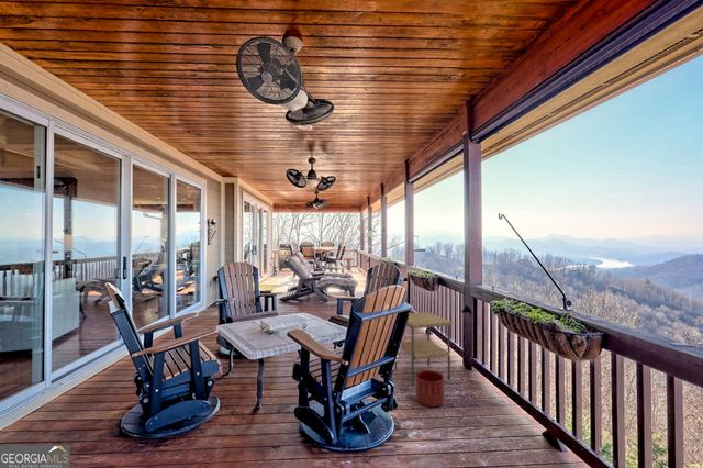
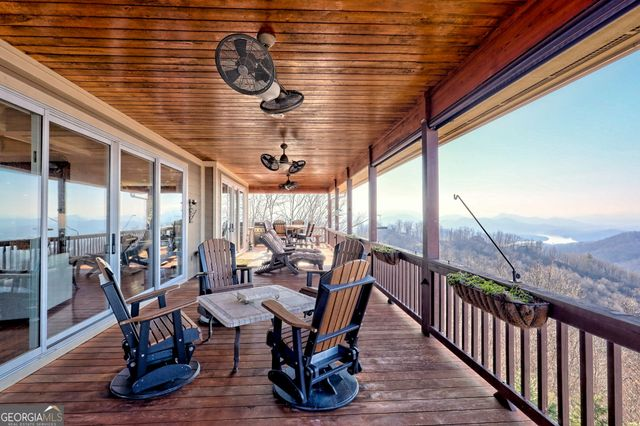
- planter (429, 388)
- side table (422, 346)
